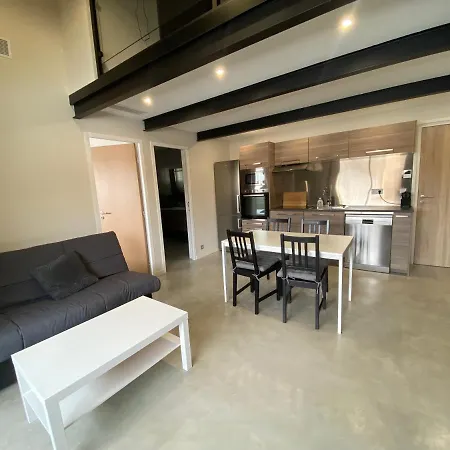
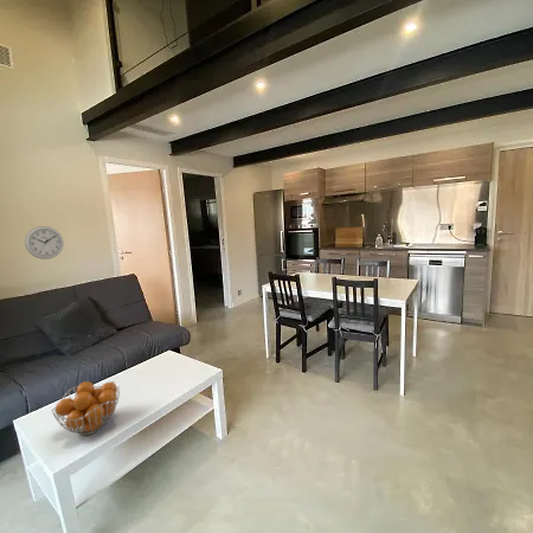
+ fruit basket (88, 406)
+ wall clock (45, 242)
